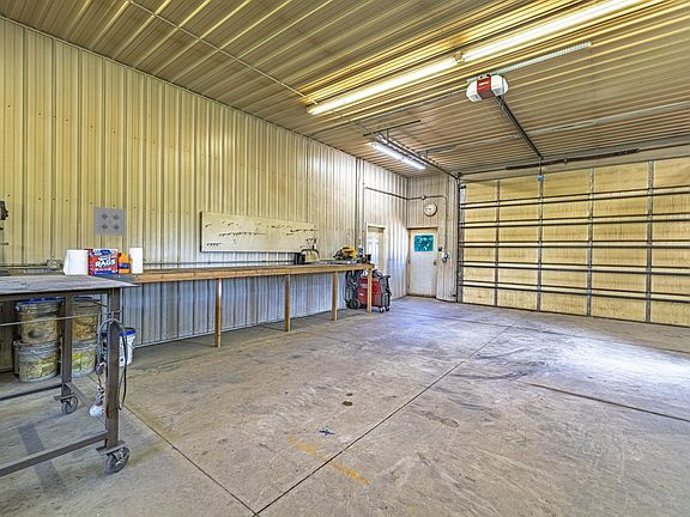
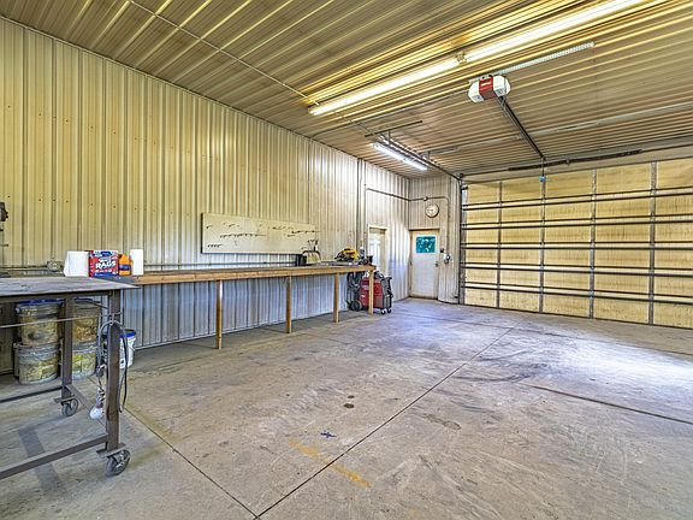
- wall art (110, 221)
